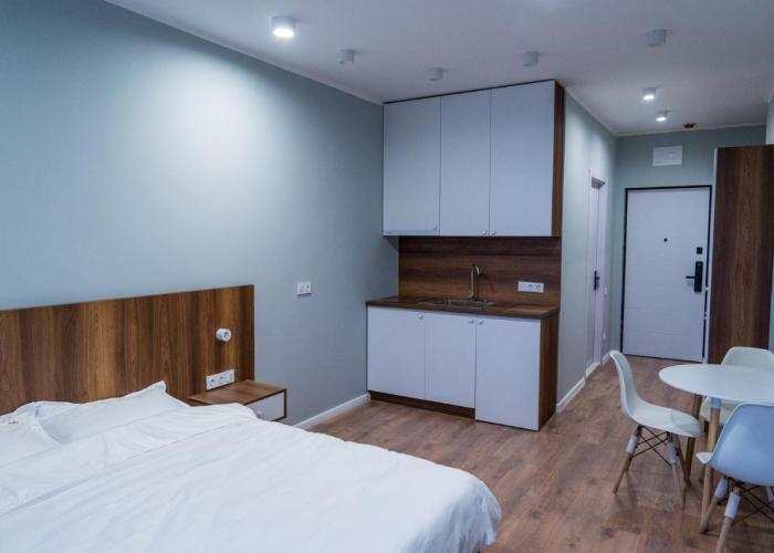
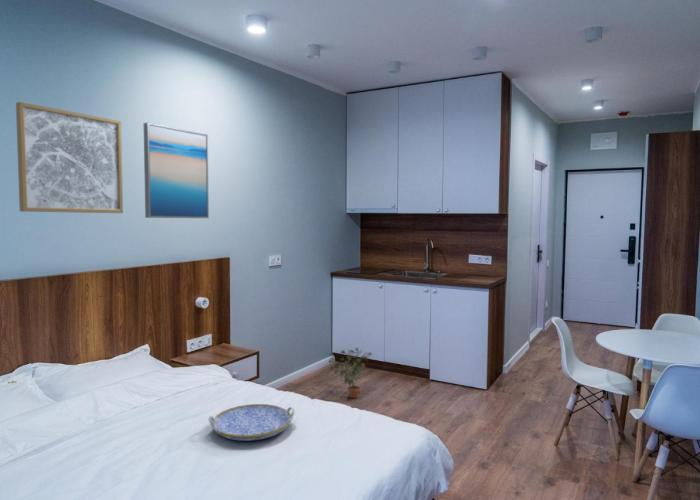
+ potted plant (353, 373)
+ wall art (74, 162)
+ serving tray (252, 420)
+ wall art (178, 173)
